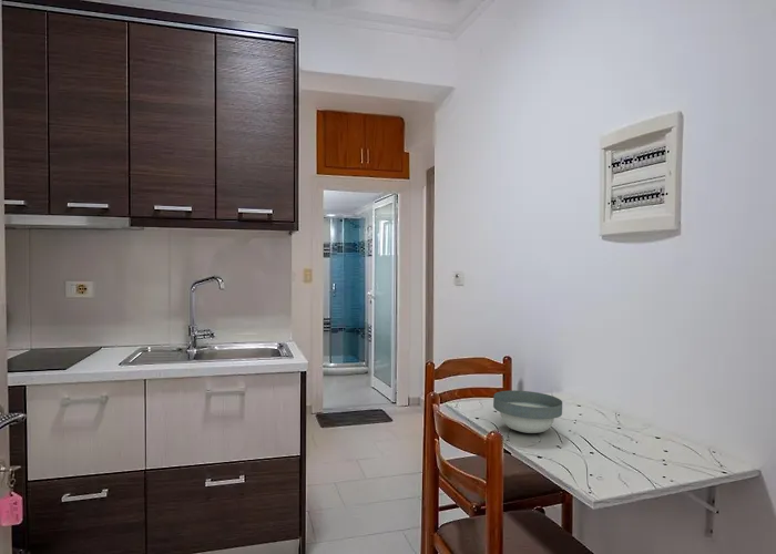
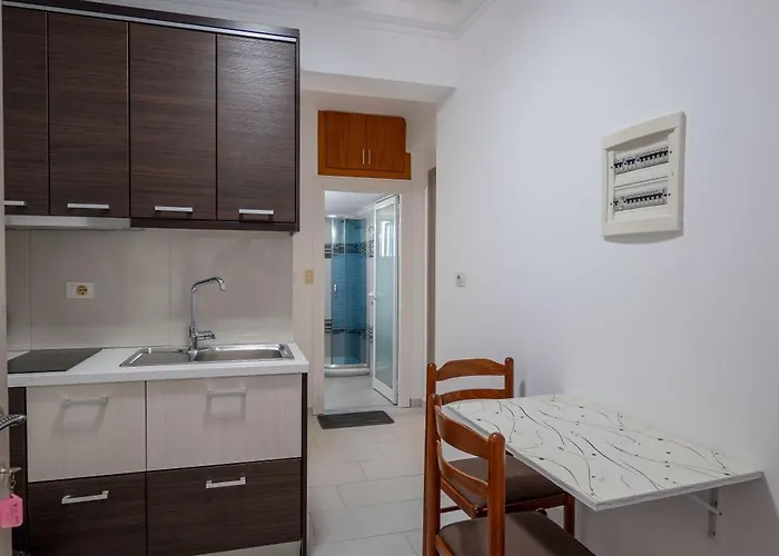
- bowl (527, 413)
